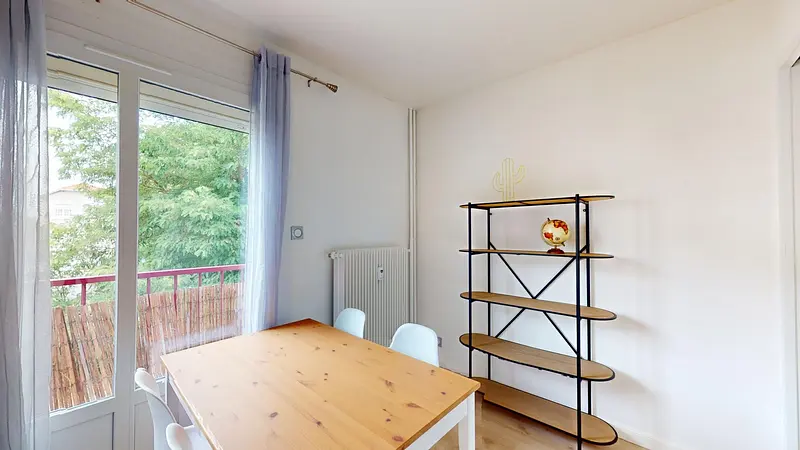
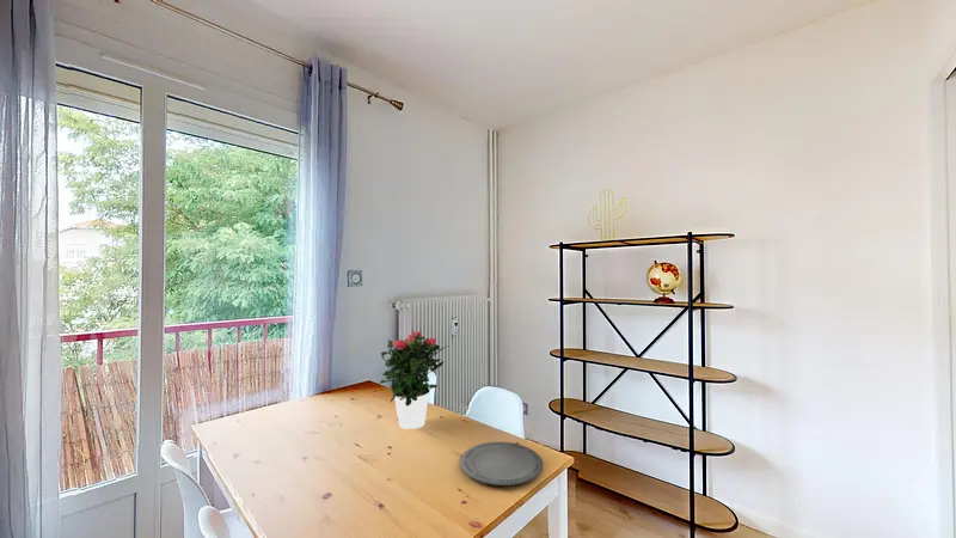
+ plate (501, 463)
+ potted flower (411, 378)
